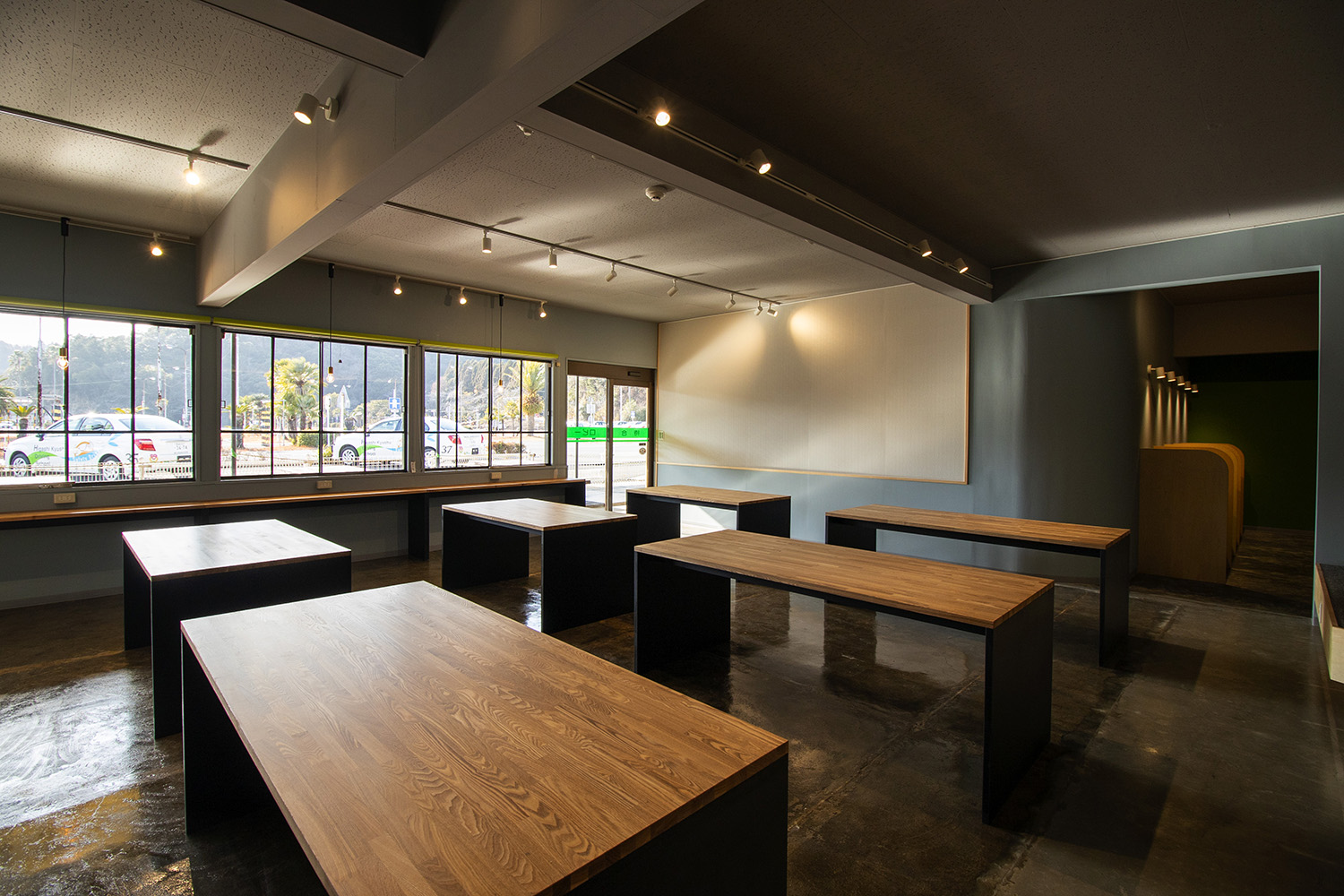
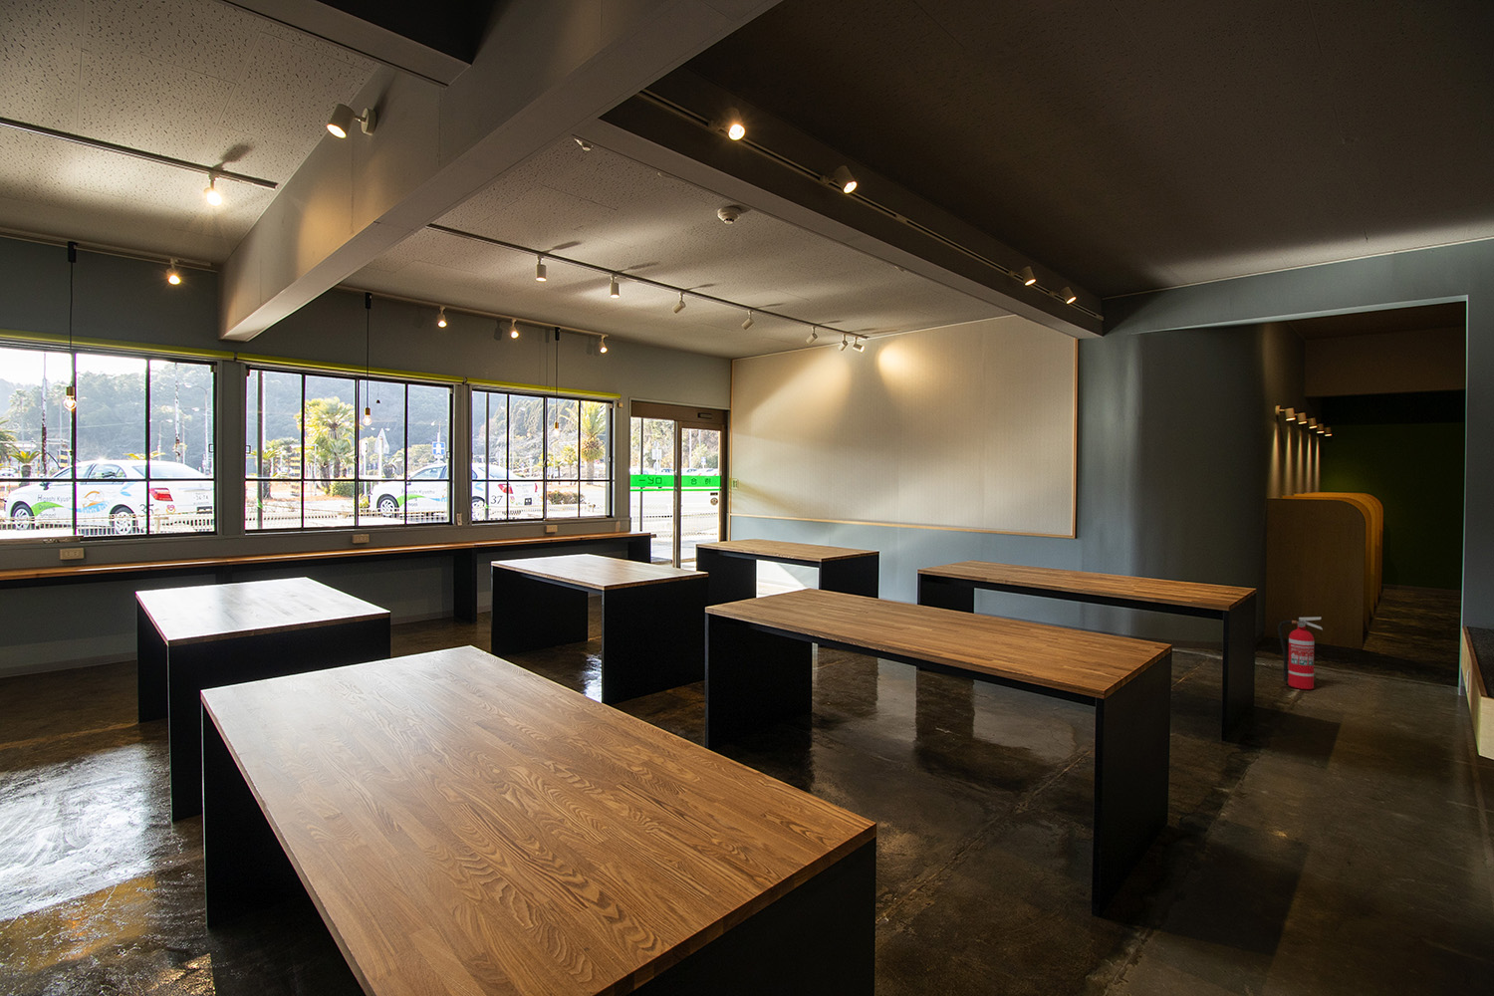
+ fire extinguisher (1298, 650)
